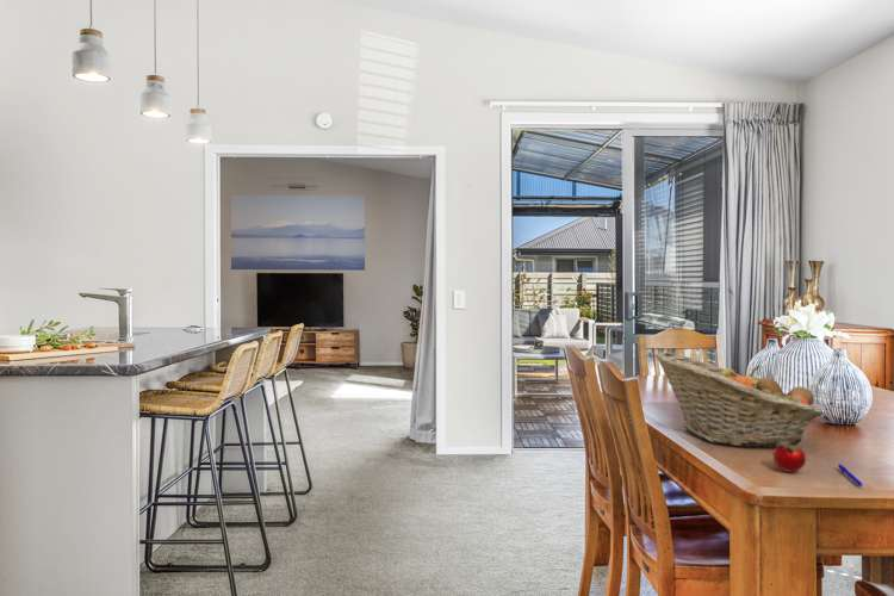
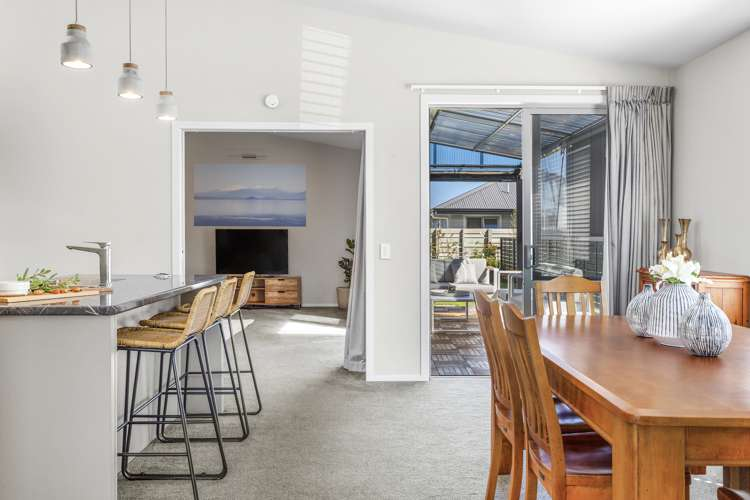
- apple (789, 457)
- fruit basket (732, 393)
- pen (850, 474)
